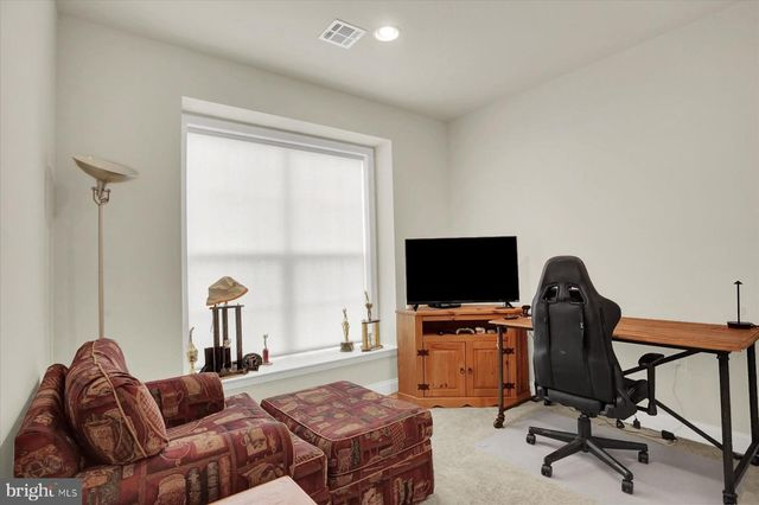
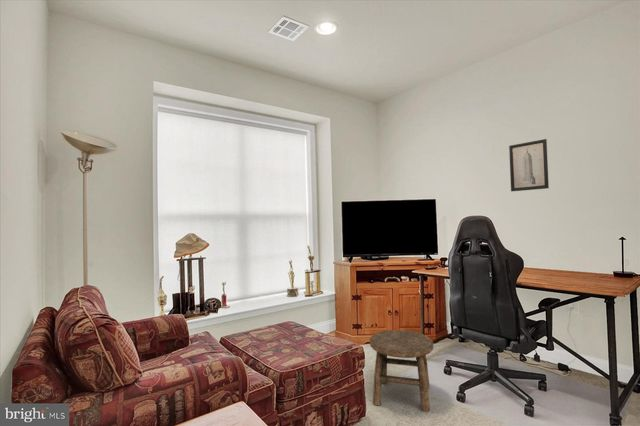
+ wall art (528, 166)
+ stool (401, 364)
